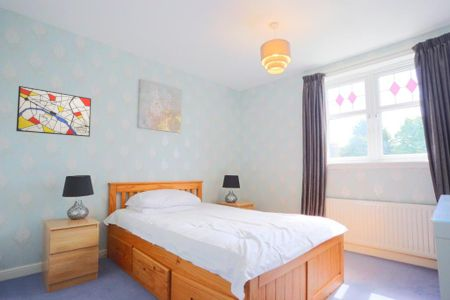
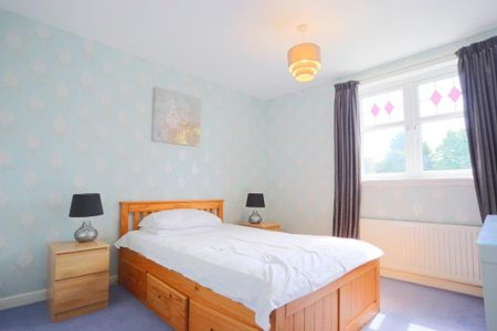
- wall art (57, 113)
